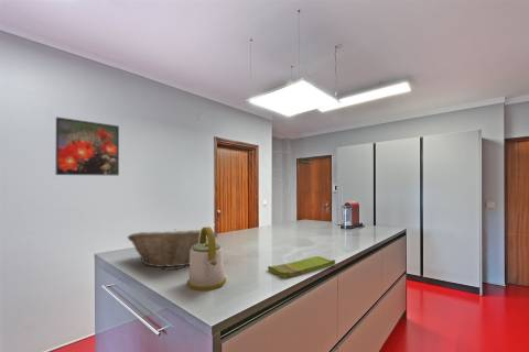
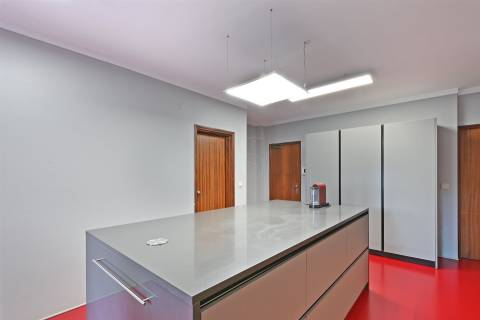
- kettle (207, 255)
- fruit basket (174, 242)
- dish towel (302, 264)
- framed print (89, 148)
